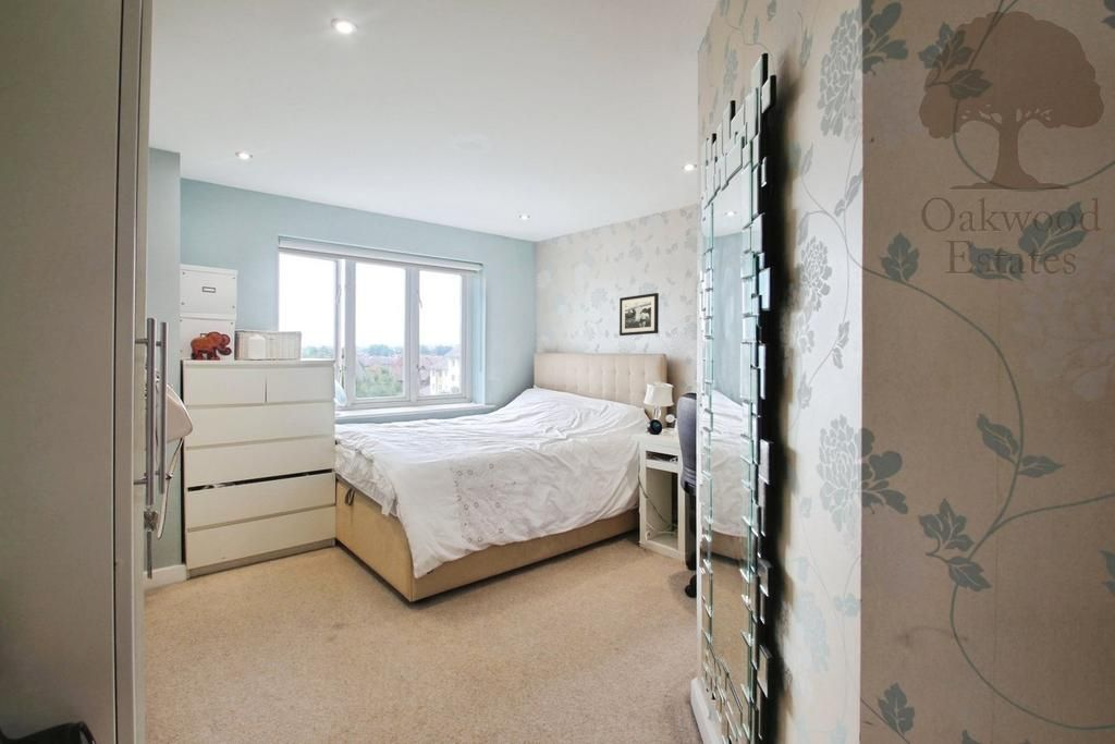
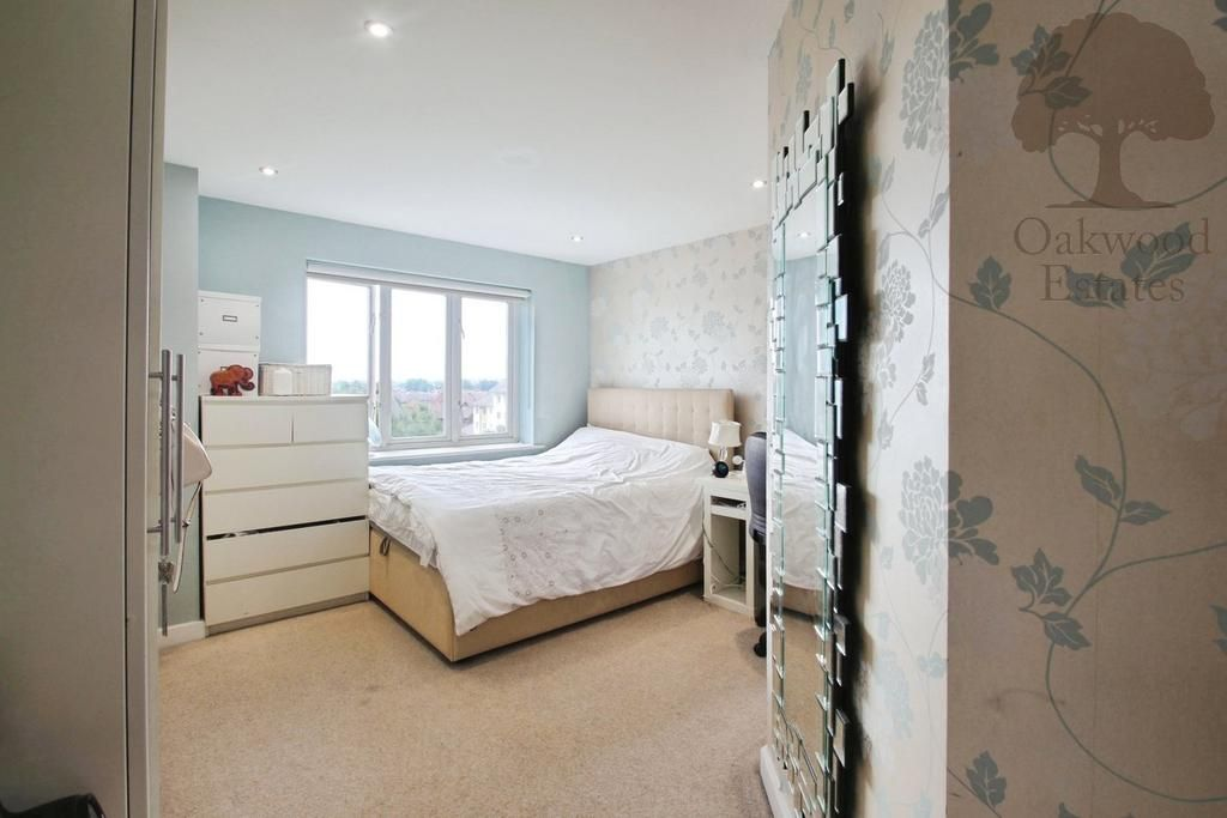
- picture frame (638, 315)
